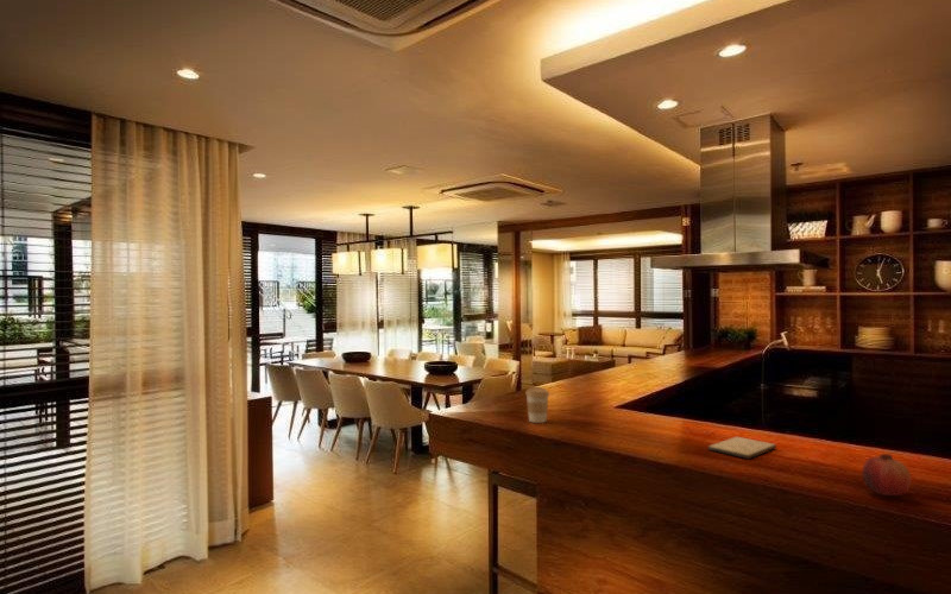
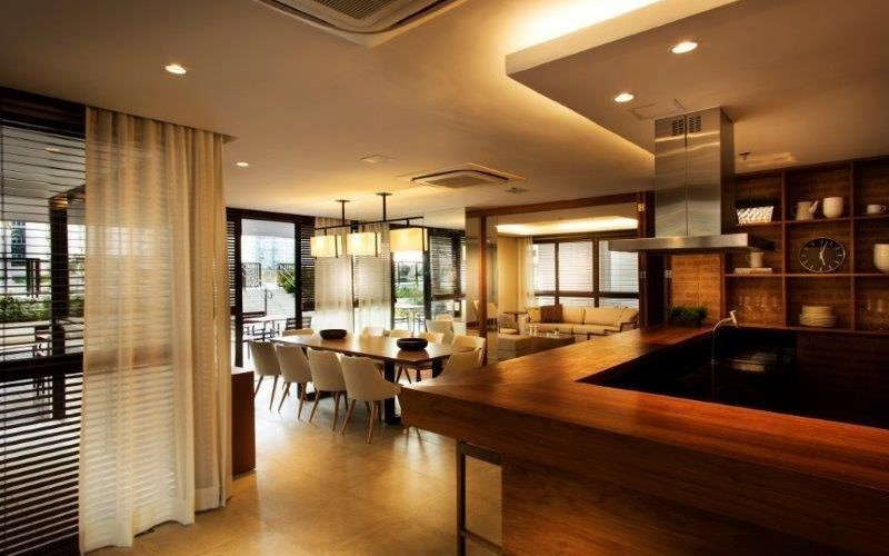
- fruit (886, 474)
- coffee cup (537, 404)
- cutting board (742, 447)
